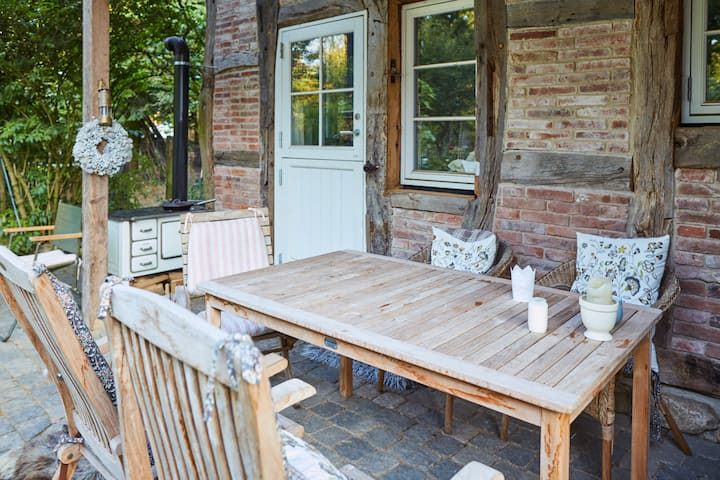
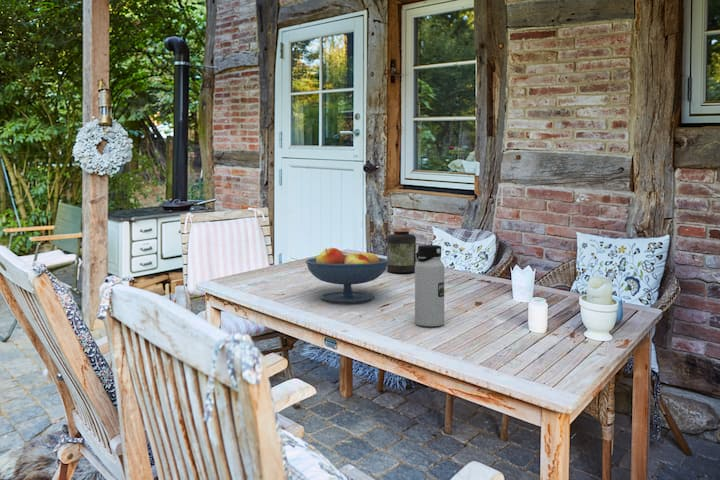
+ jar (401, 249)
+ fruit bowl (347, 272)
+ water bottle (429, 284)
